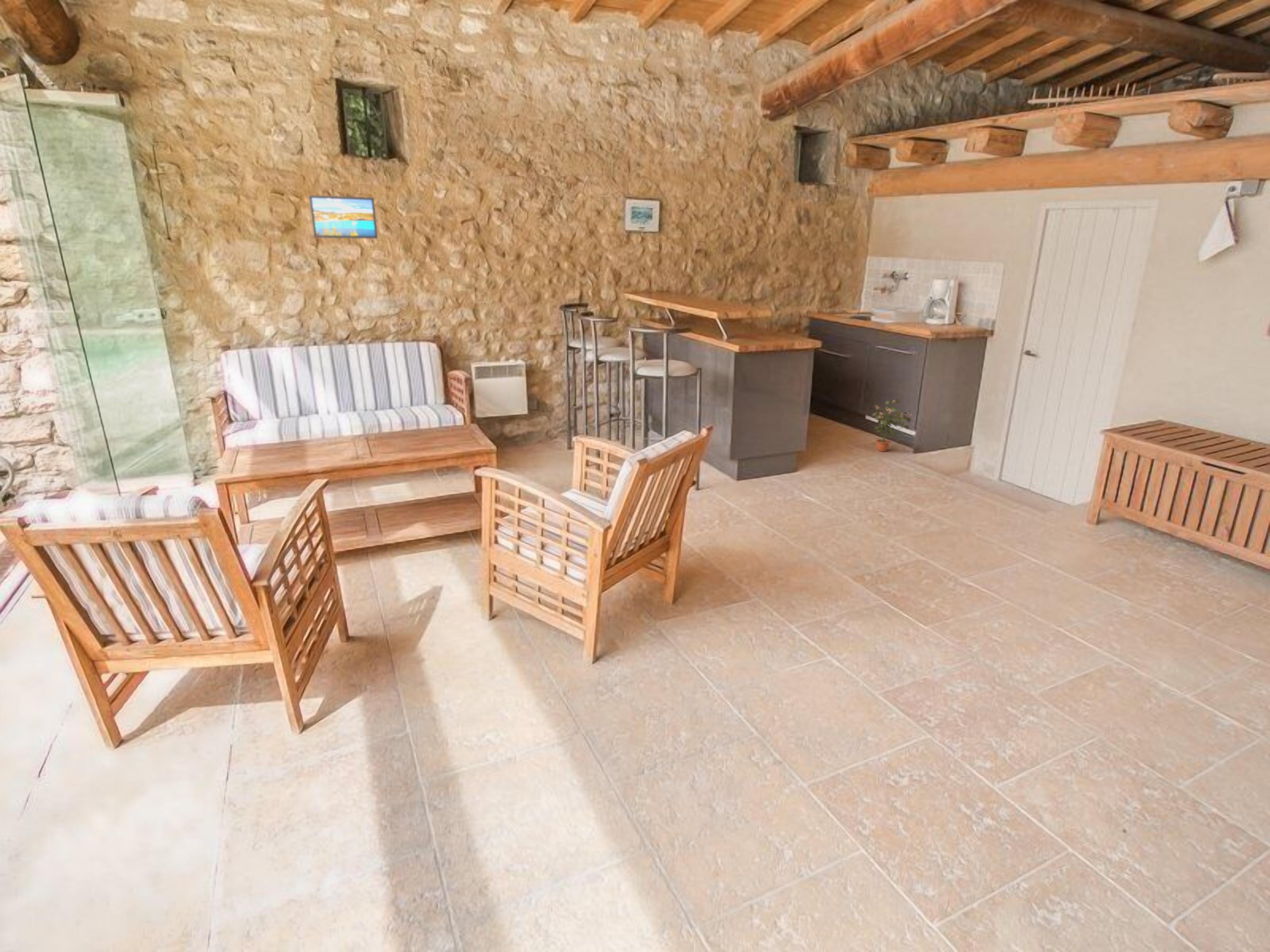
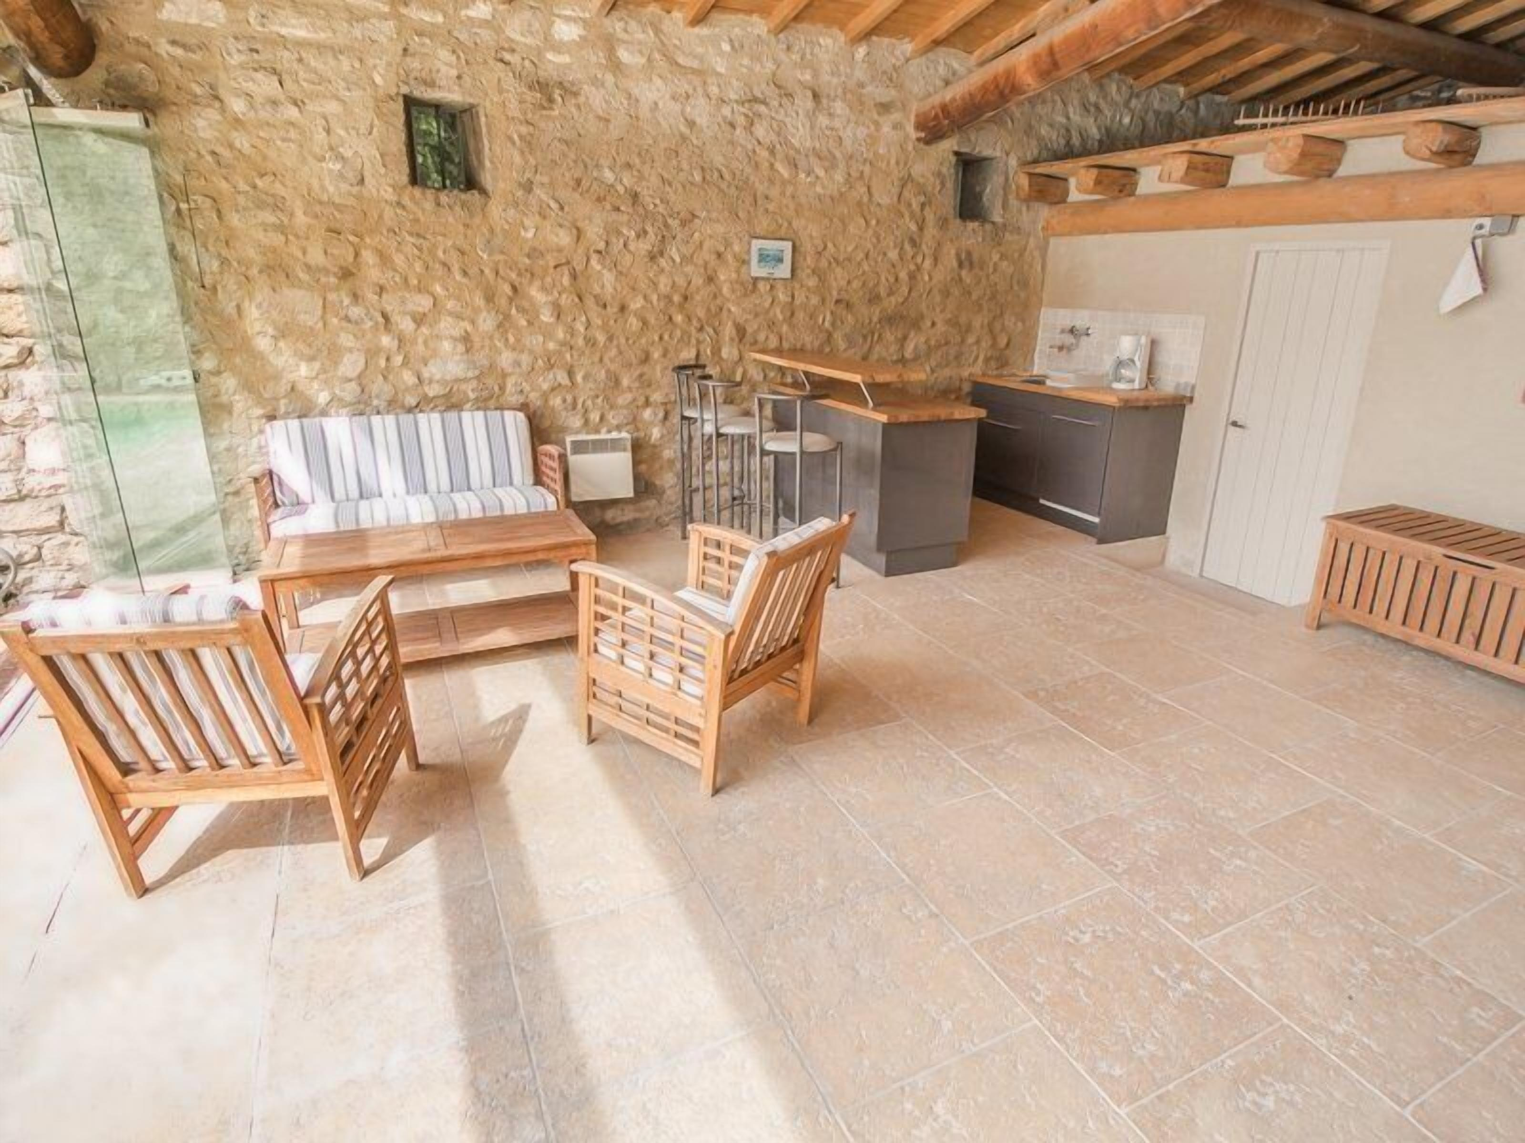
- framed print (344, 217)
- potted plant (885, 425)
